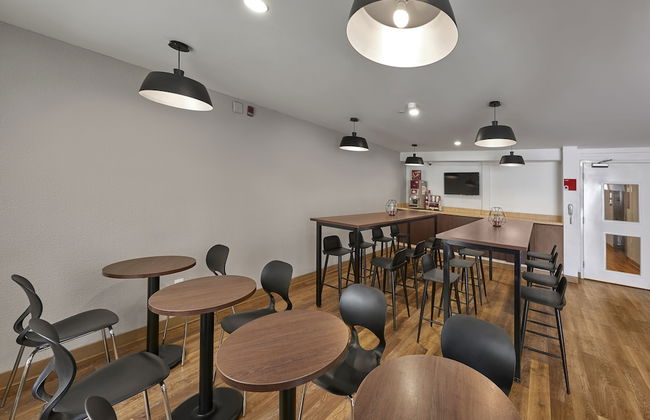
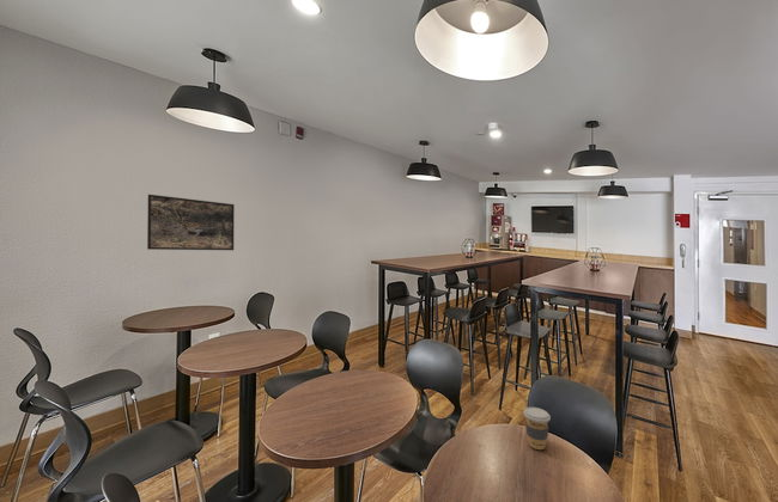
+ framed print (194, 225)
+ coffee cup (536, 428)
